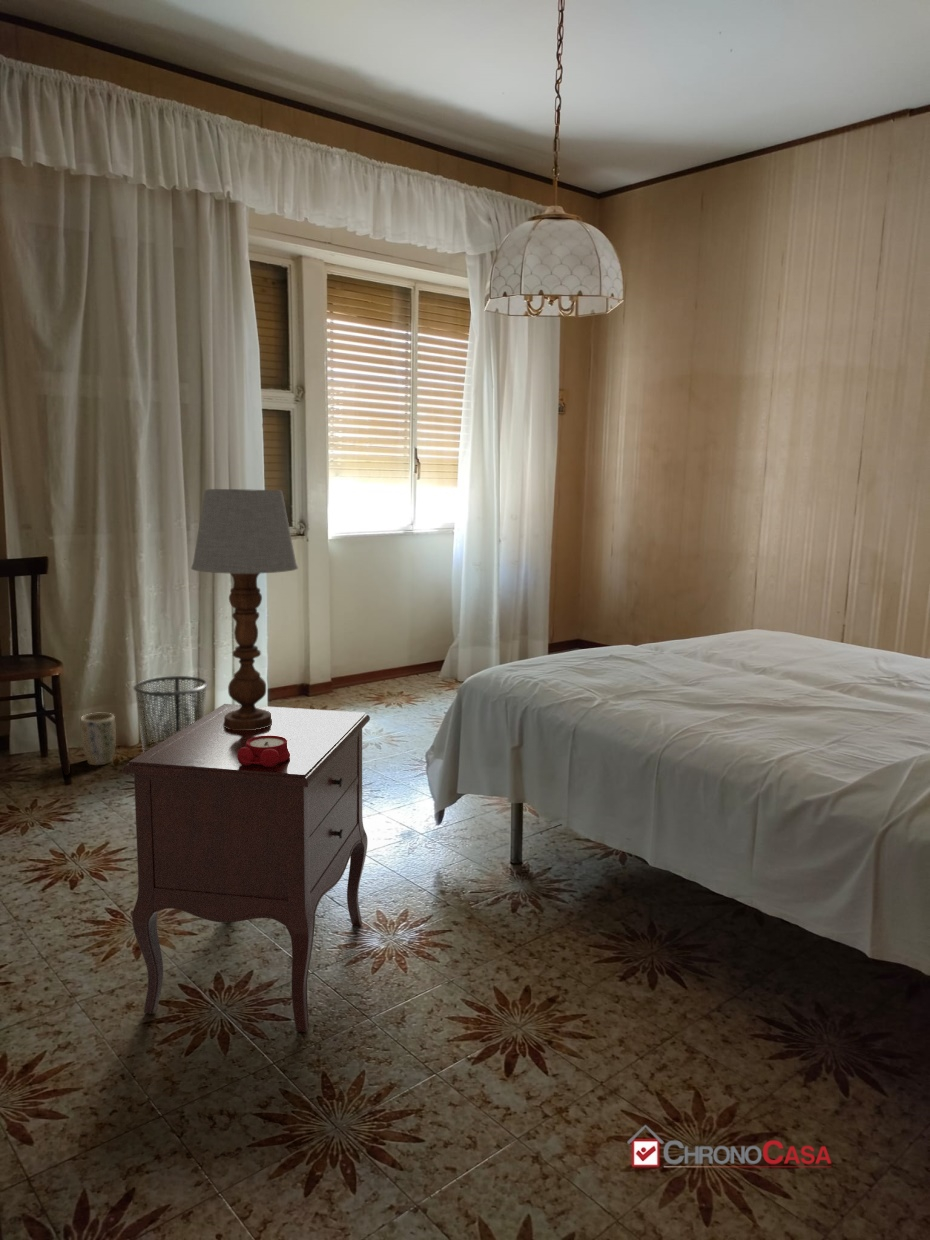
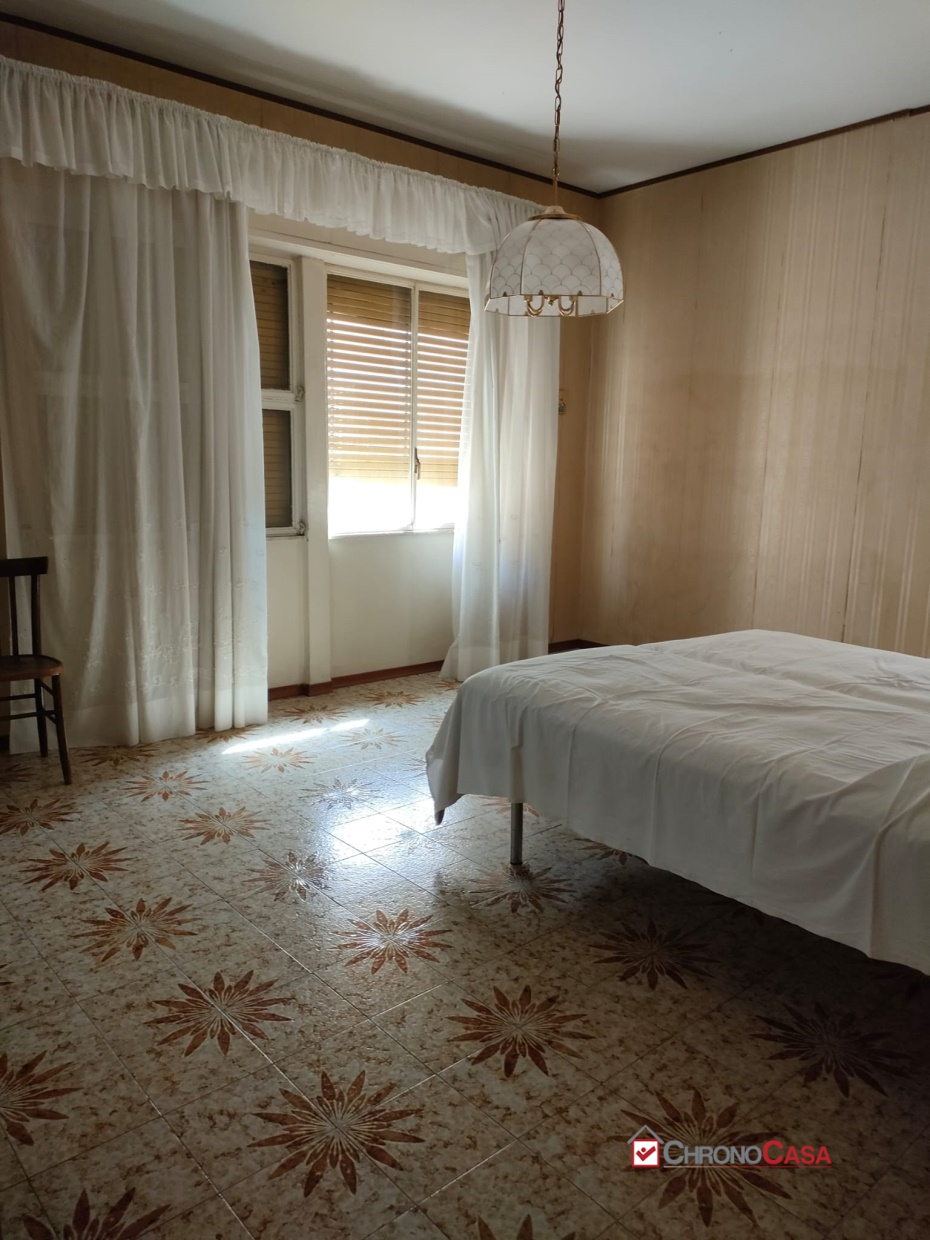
- alarm clock (264, 751)
- table lamp (246, 608)
- waste bin (172, 720)
- plant pot (98, 739)
- nightstand (261, 851)
